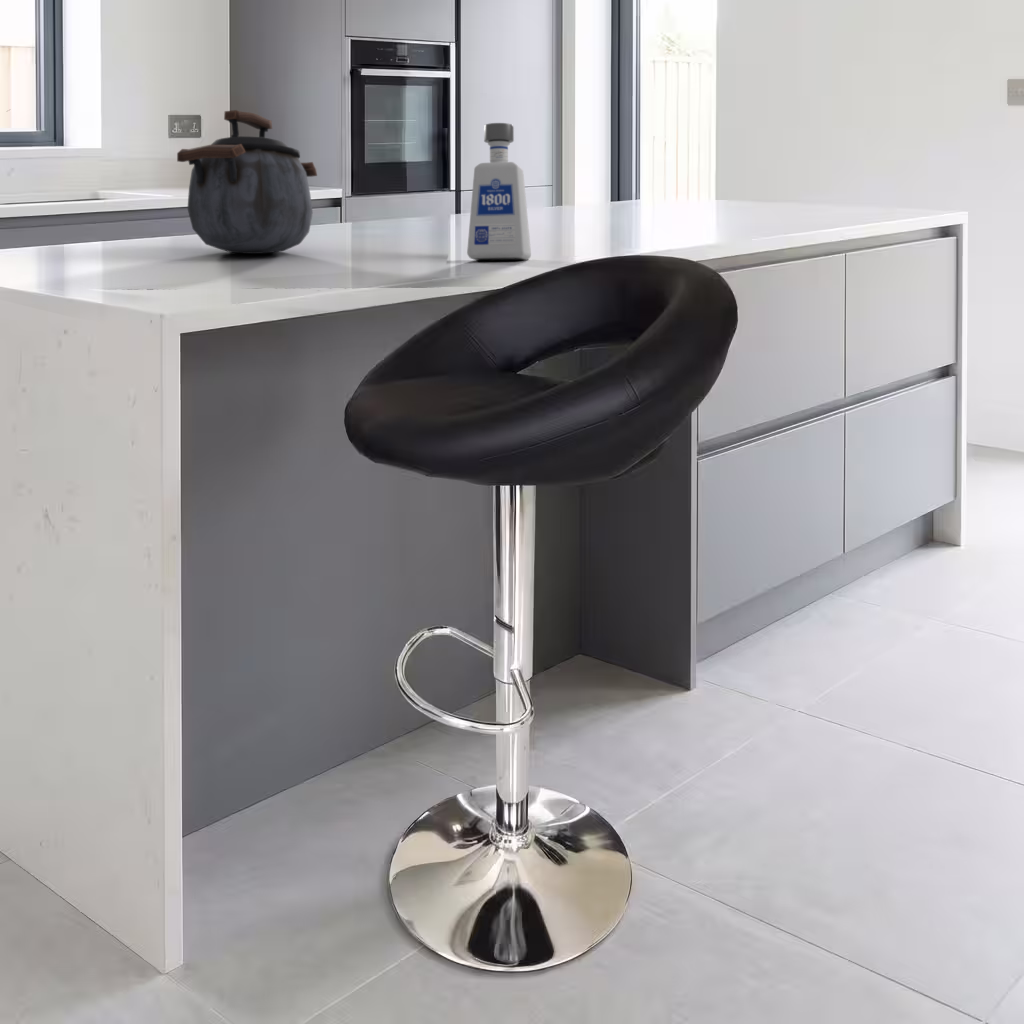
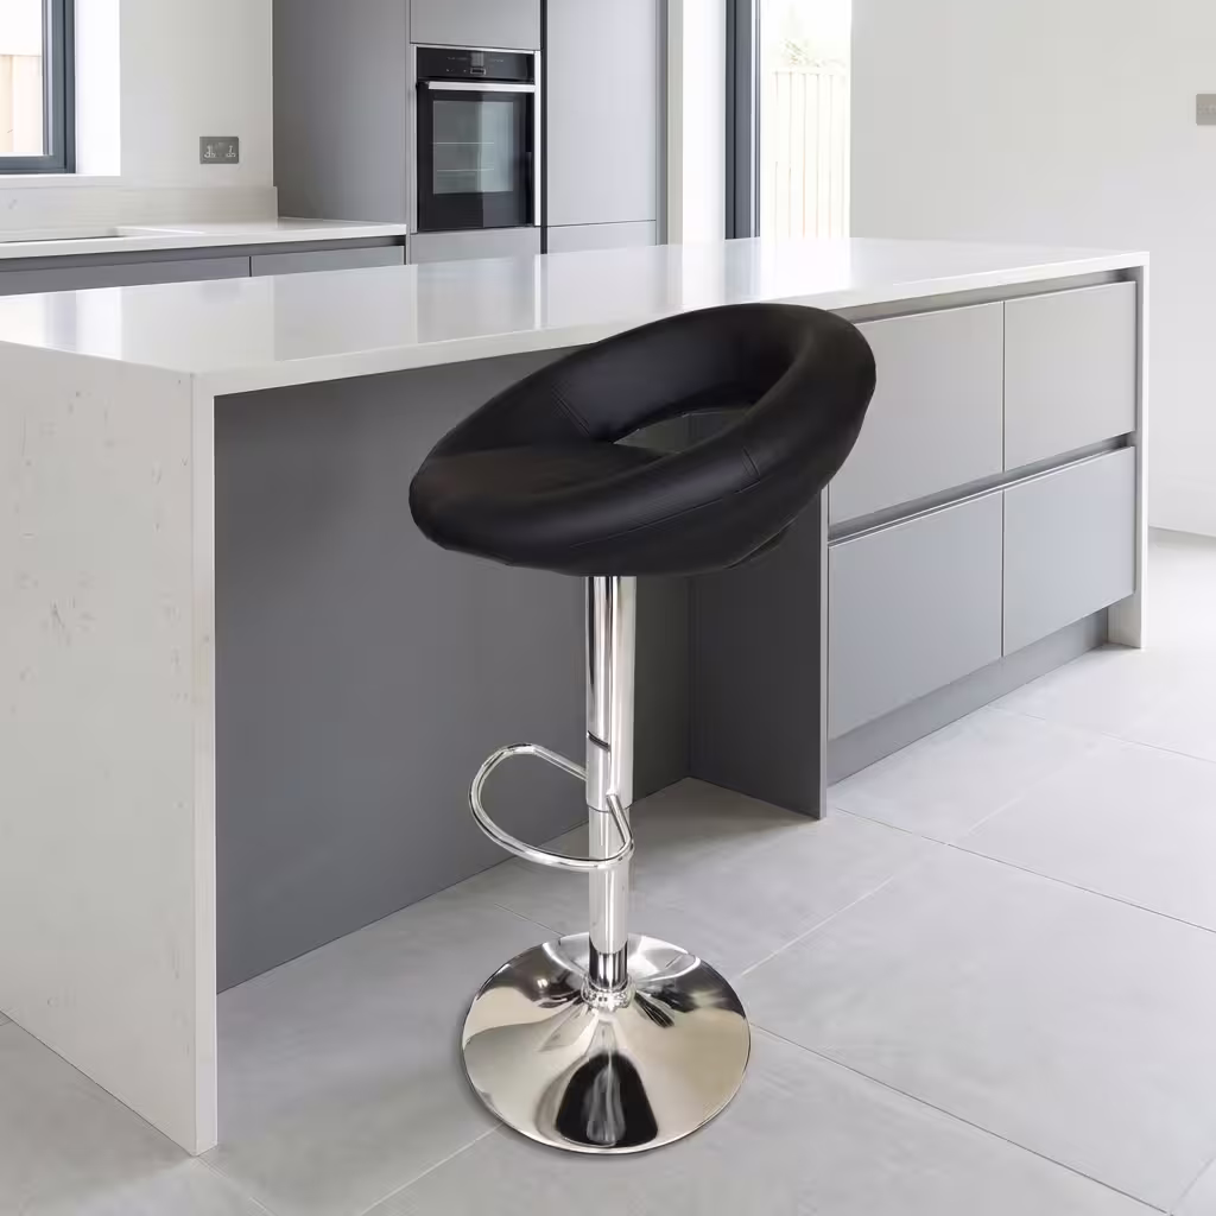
- kettle (250, 184)
- soap dispenser (499, 192)
